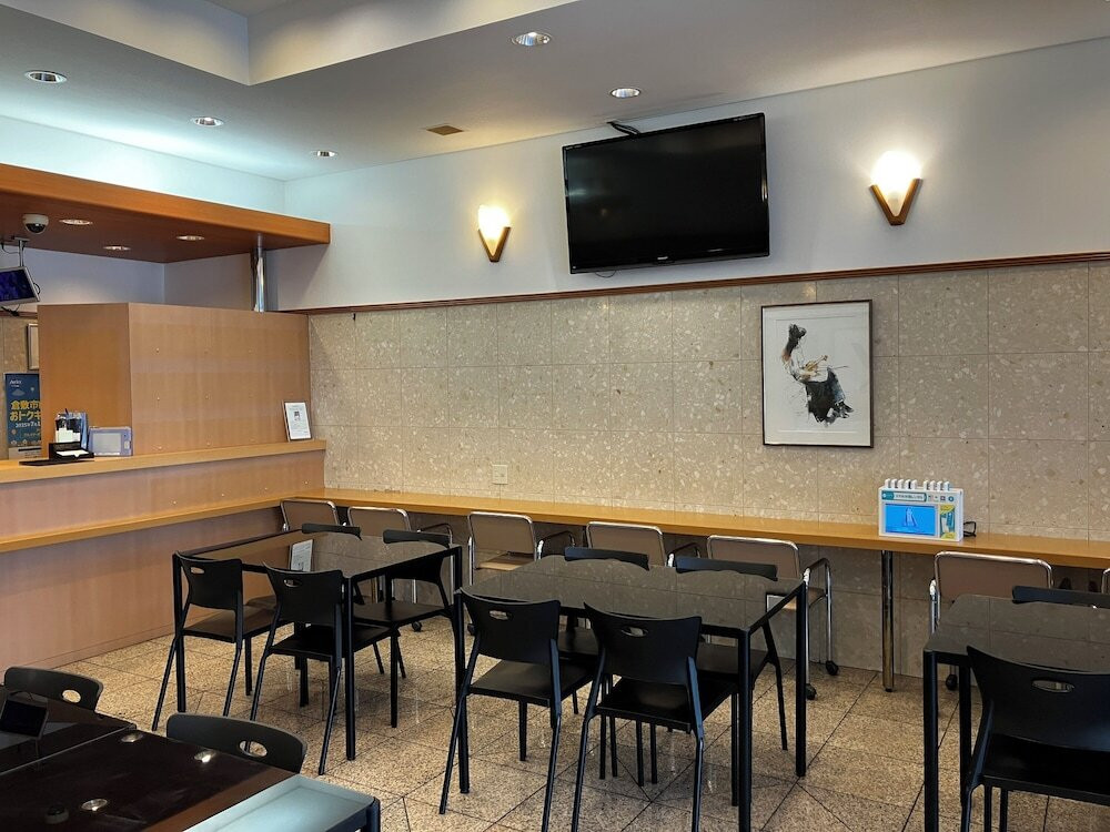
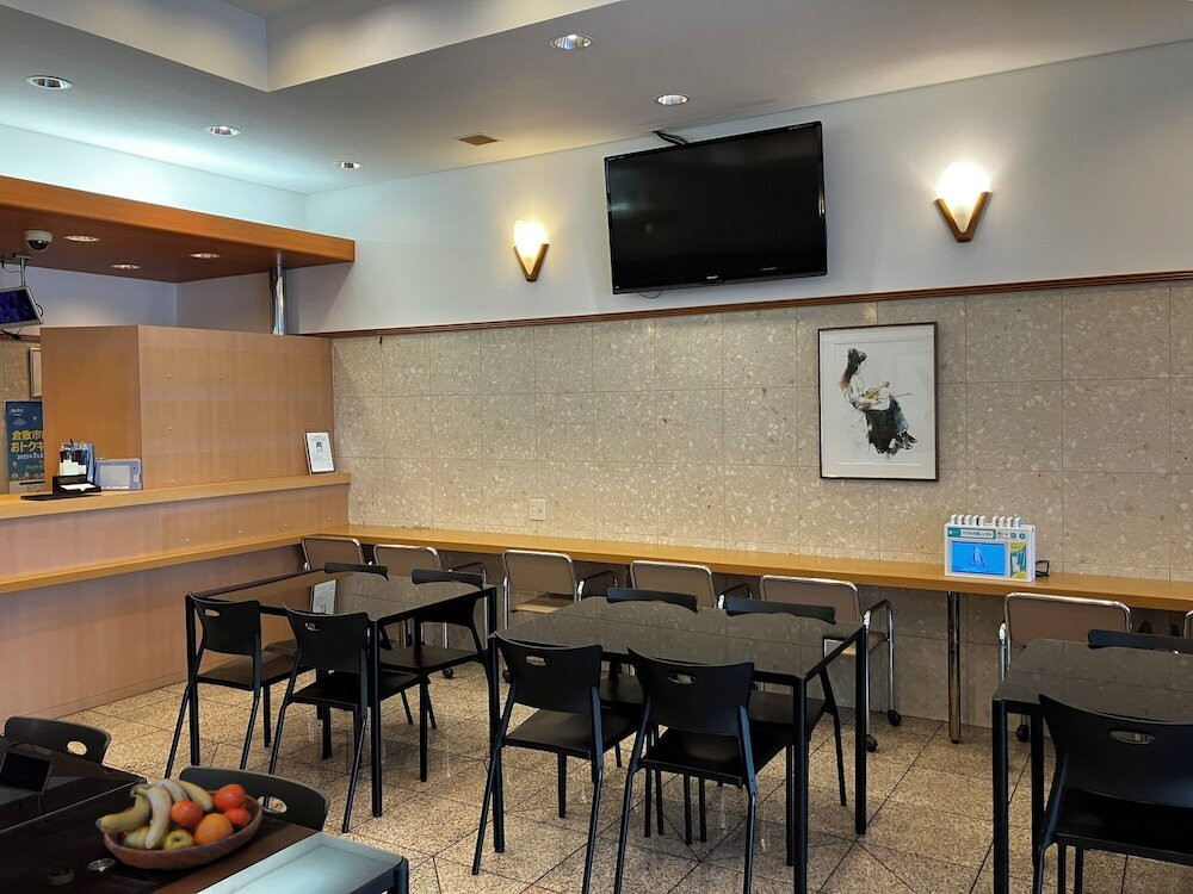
+ fruit bowl (184, 813)
